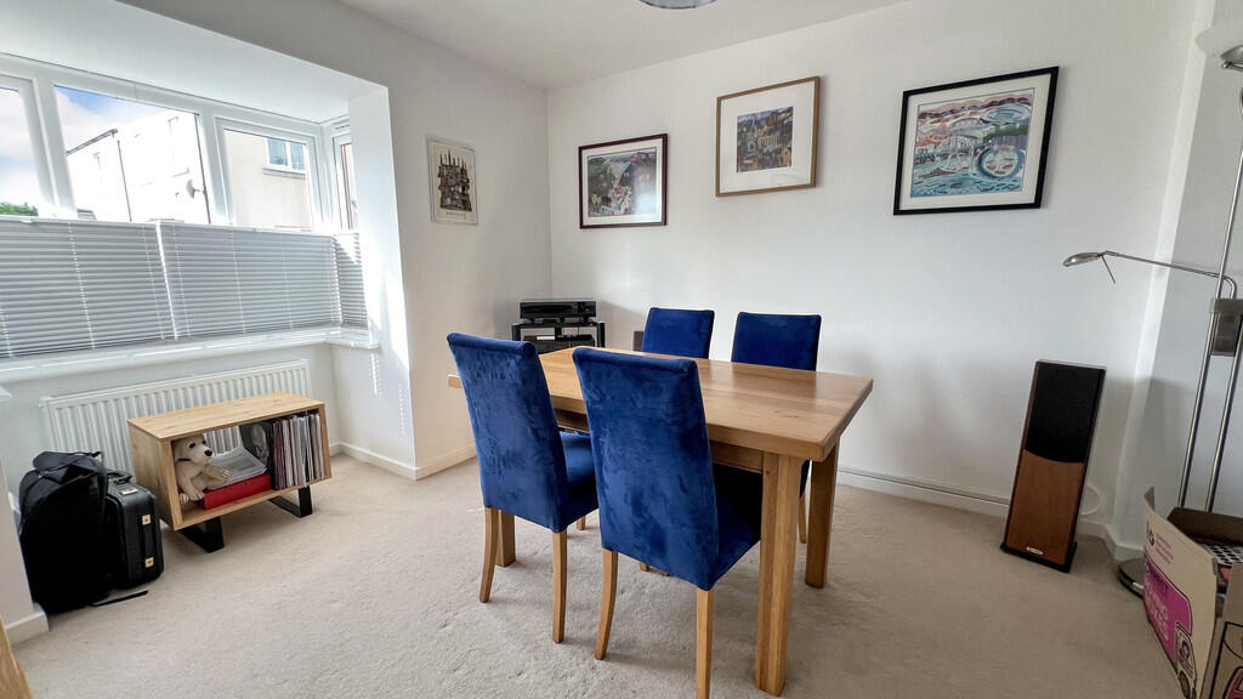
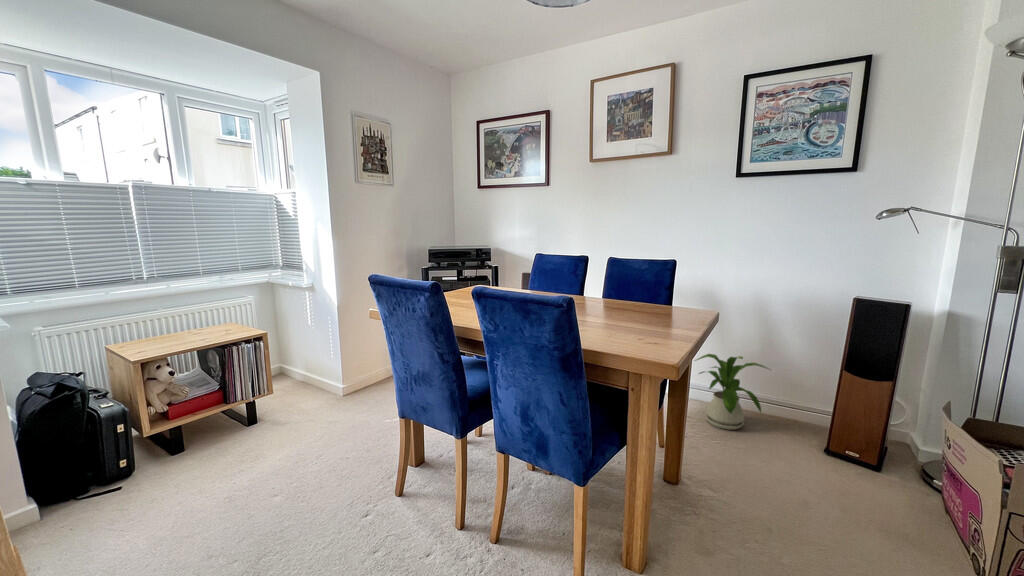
+ house plant (730, 384)
